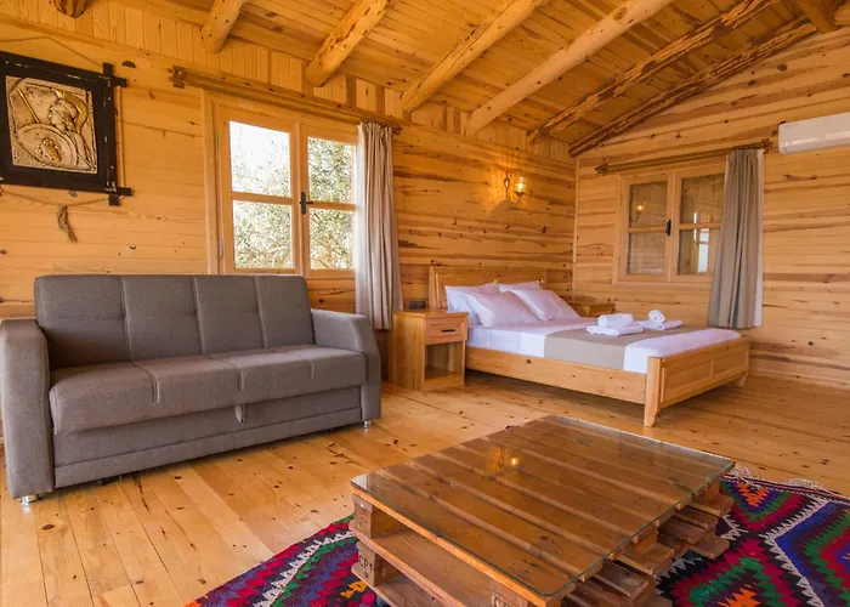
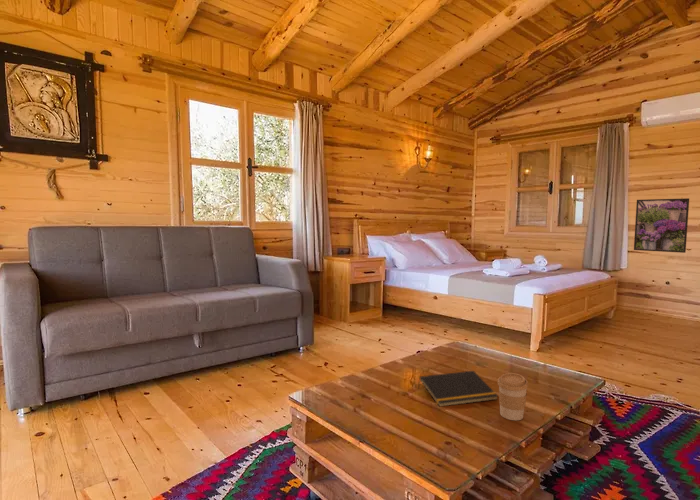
+ coffee cup (512, 396)
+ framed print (660, 225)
+ notepad (457, 387)
